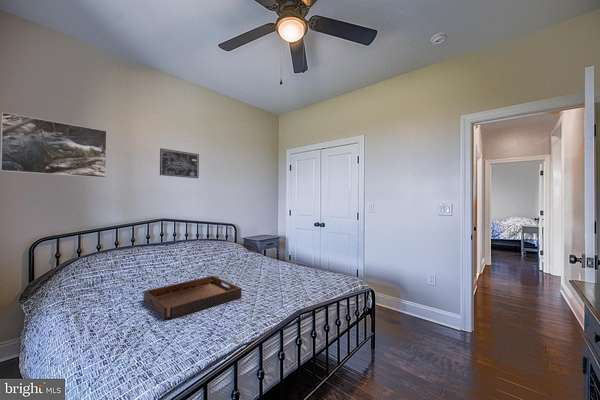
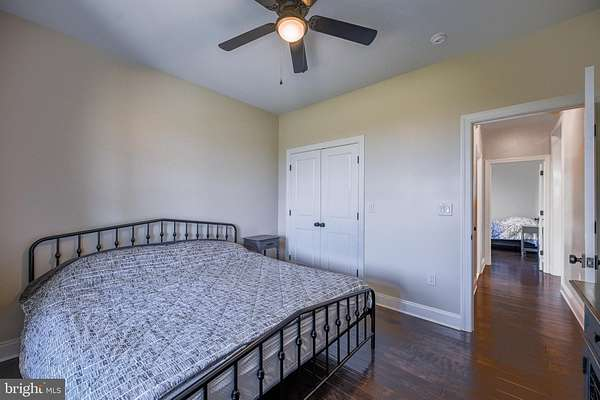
- wall art (180, 164)
- serving tray (193, 294)
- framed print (59, 148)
